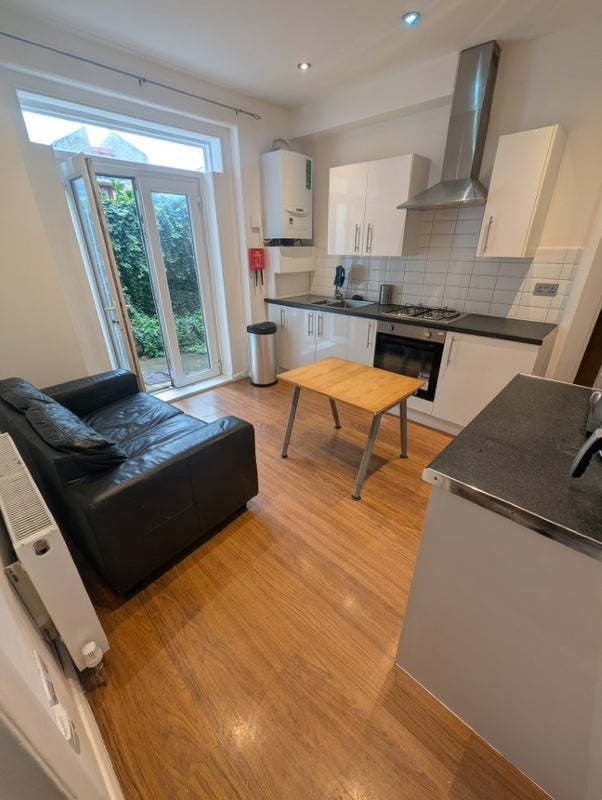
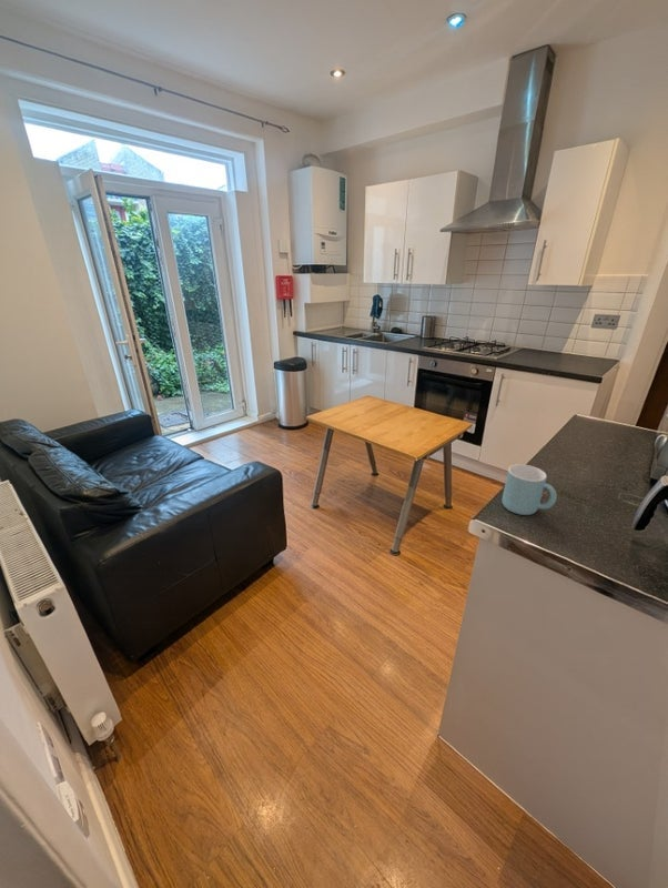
+ mug (529, 492)
